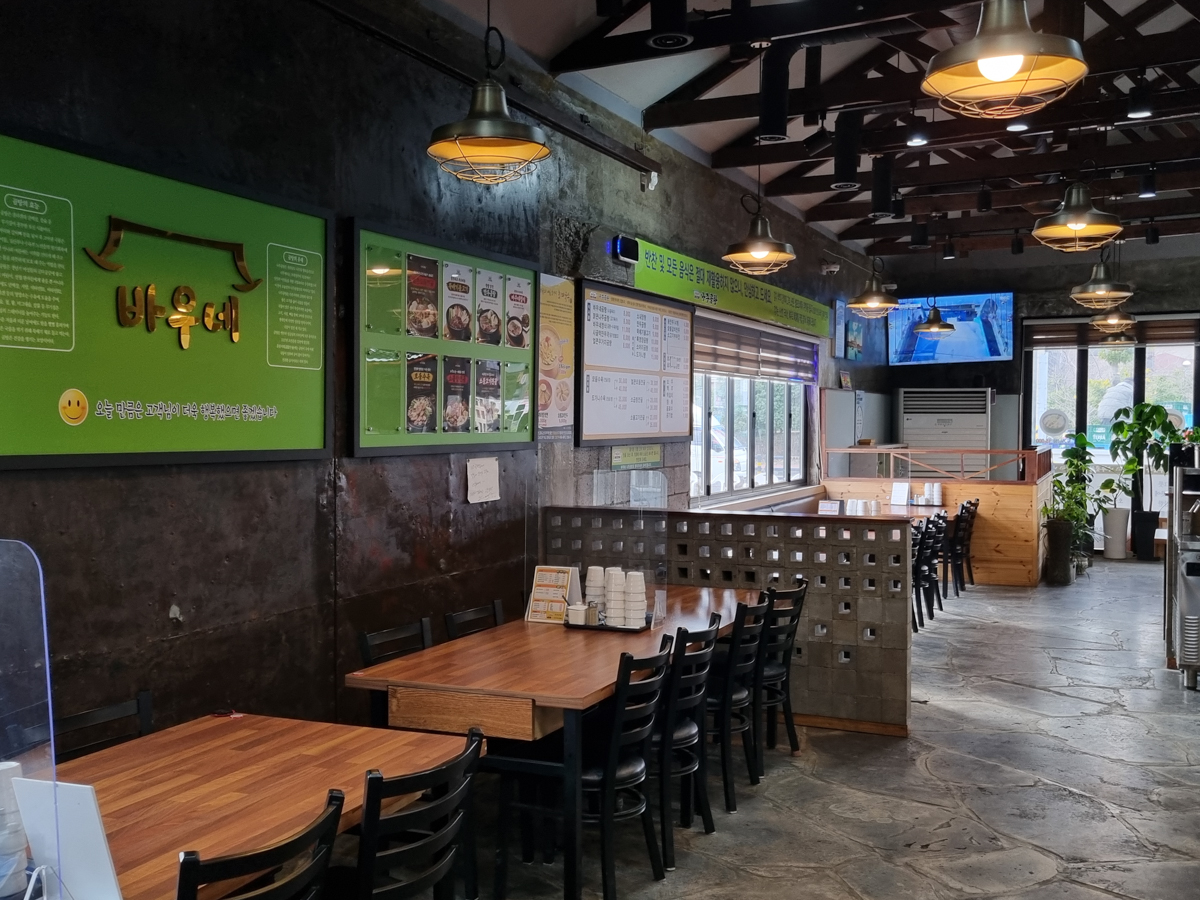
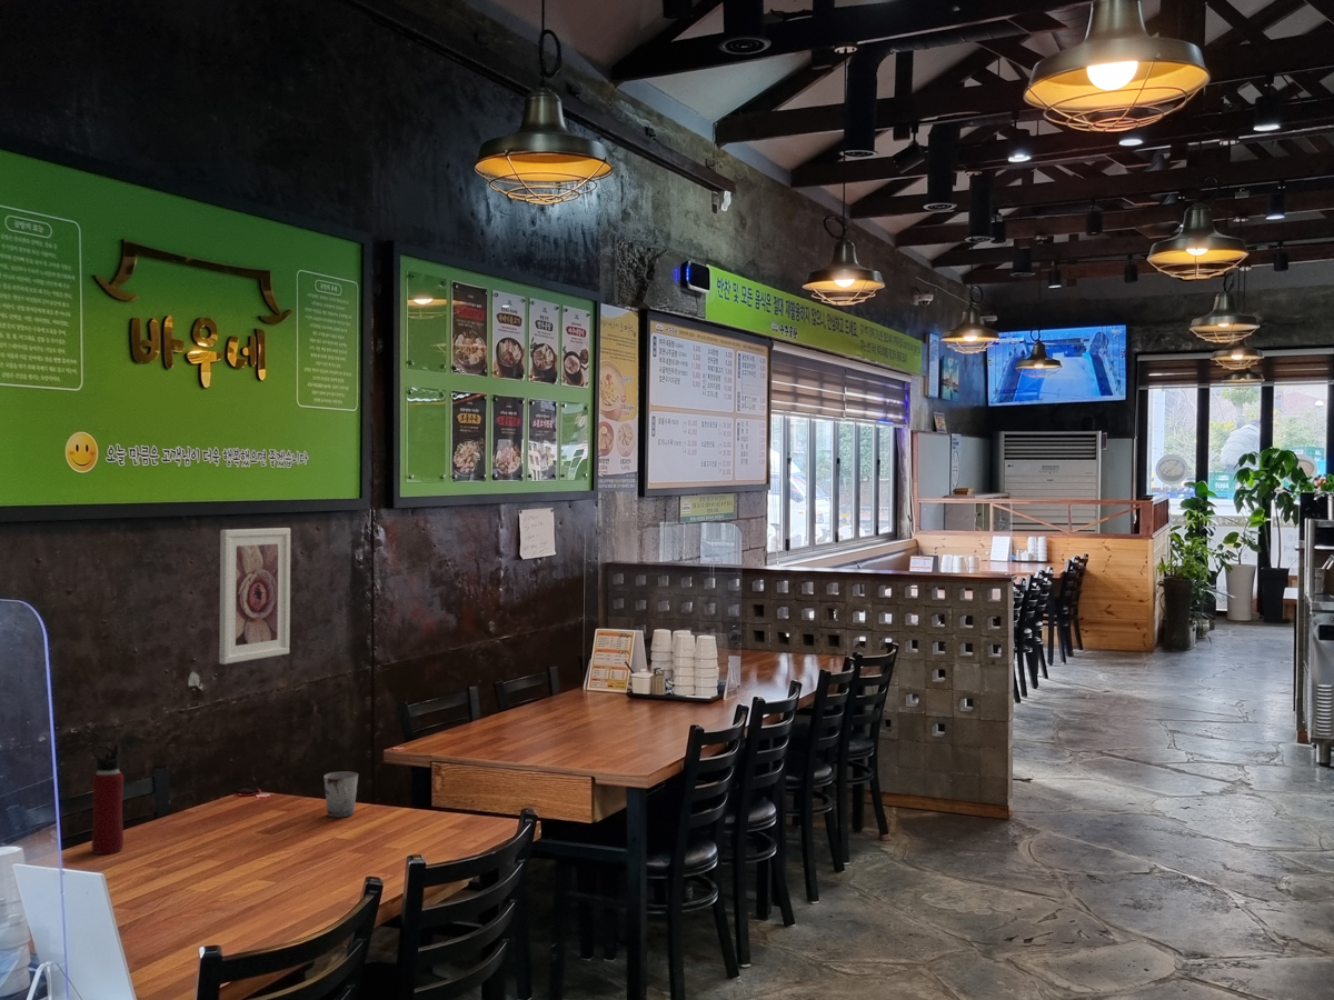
+ cup (341, 796)
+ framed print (256, 593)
+ water bottle (107, 797)
